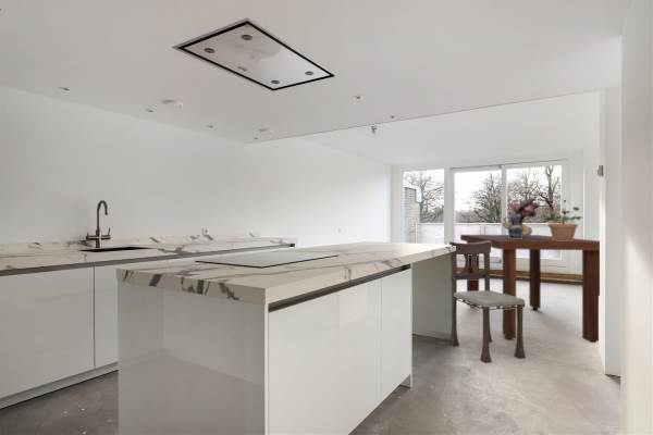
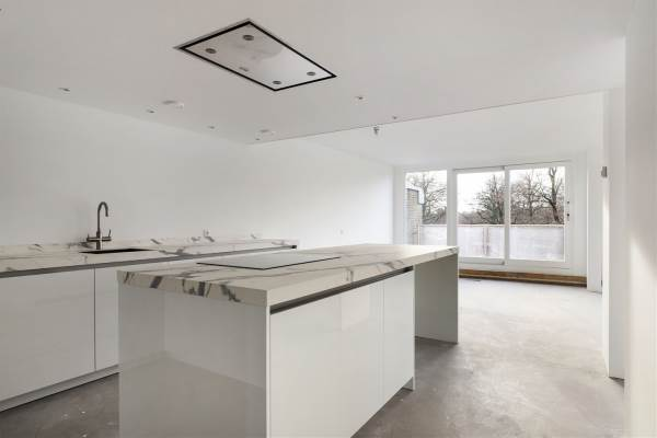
- potted plant (559, 223)
- bouquet (520, 216)
- dining chair (485, 296)
- ceramic jug (513, 226)
- dining table (515, 279)
